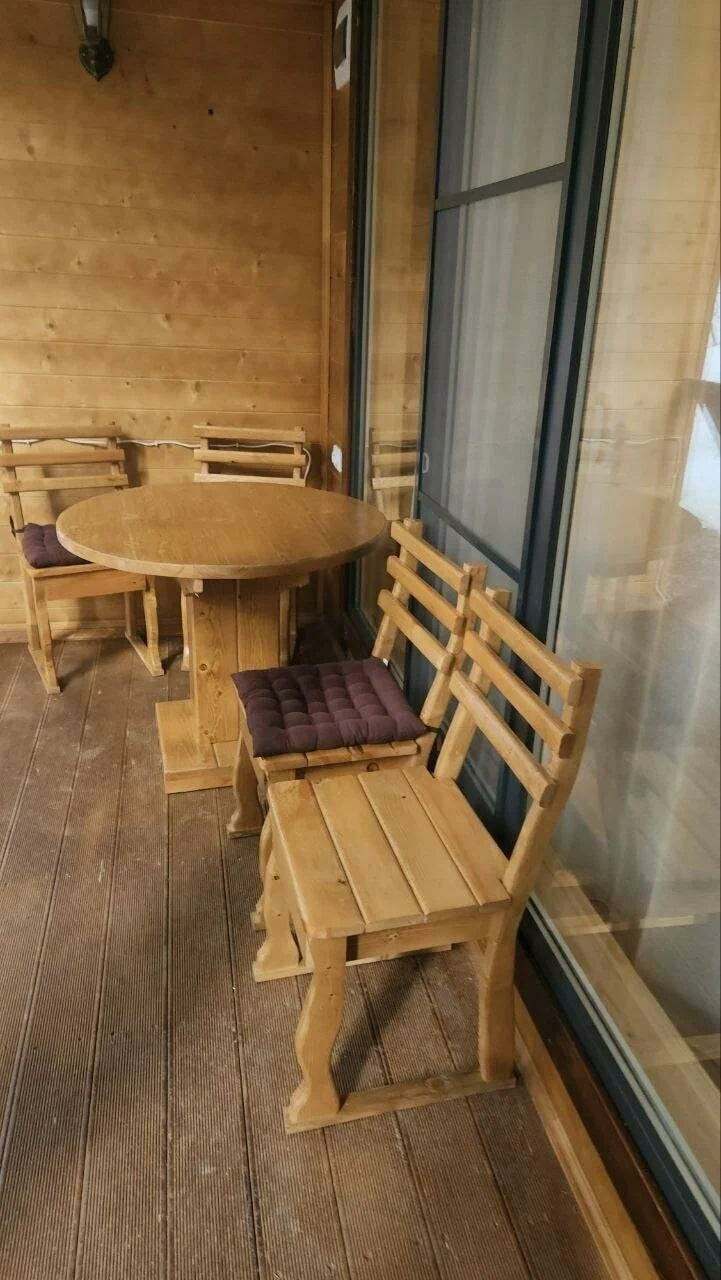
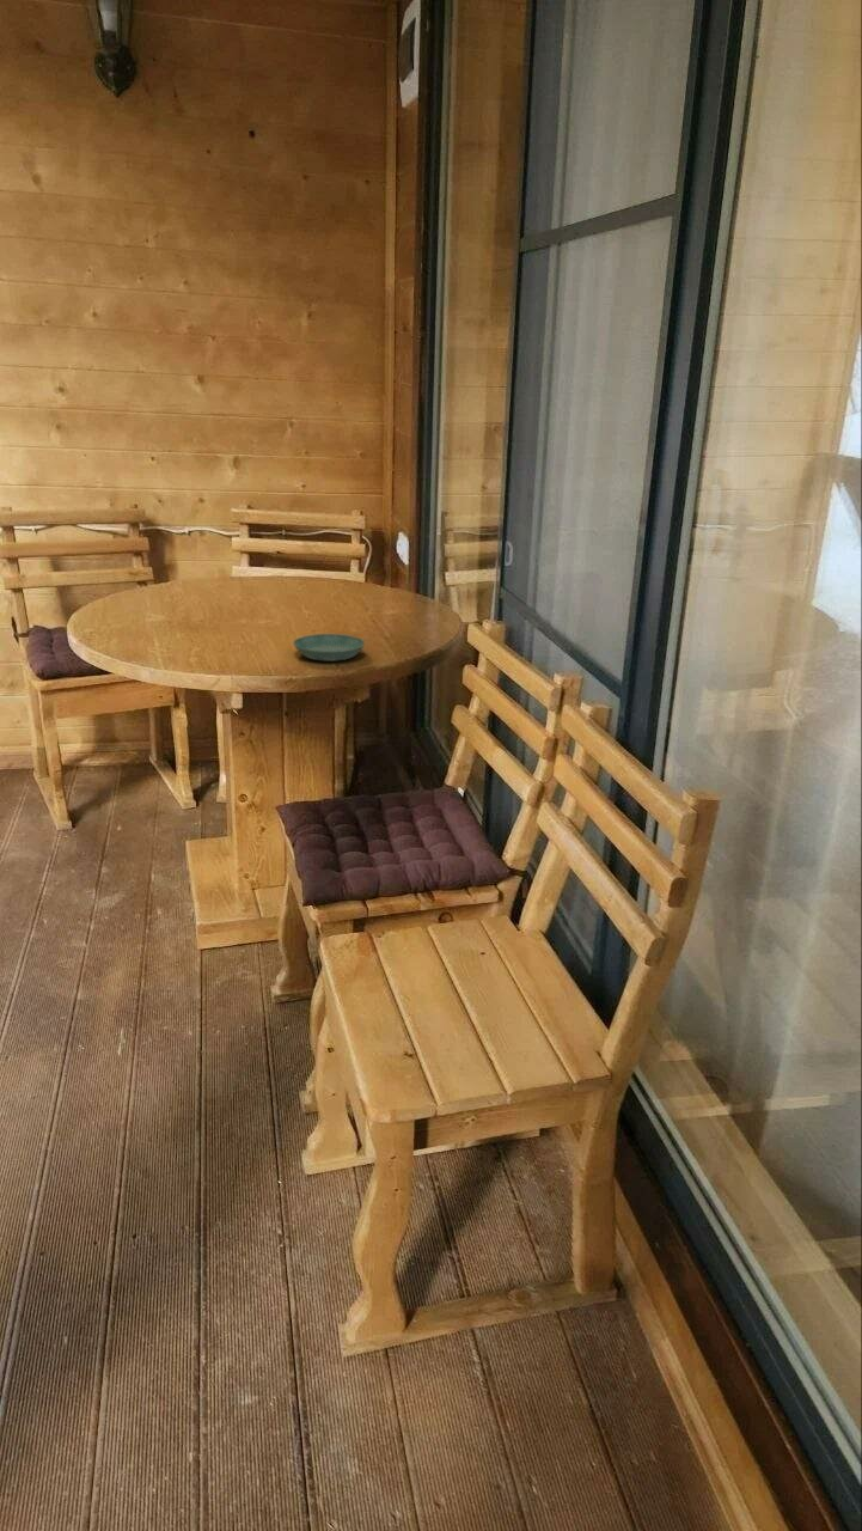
+ saucer (329, 648)
